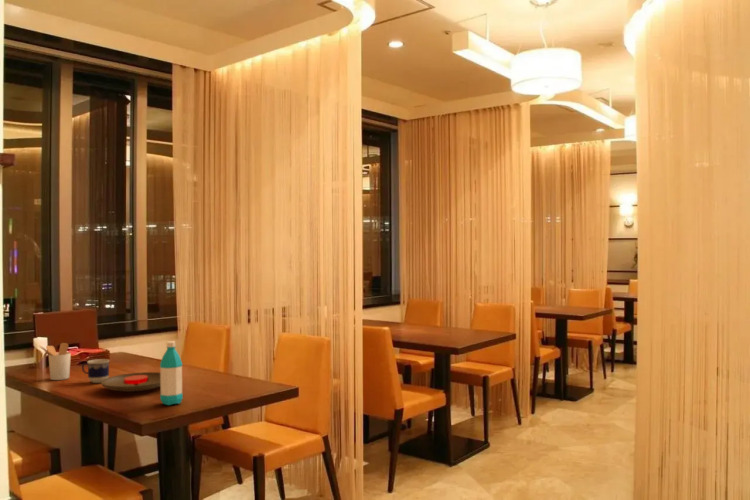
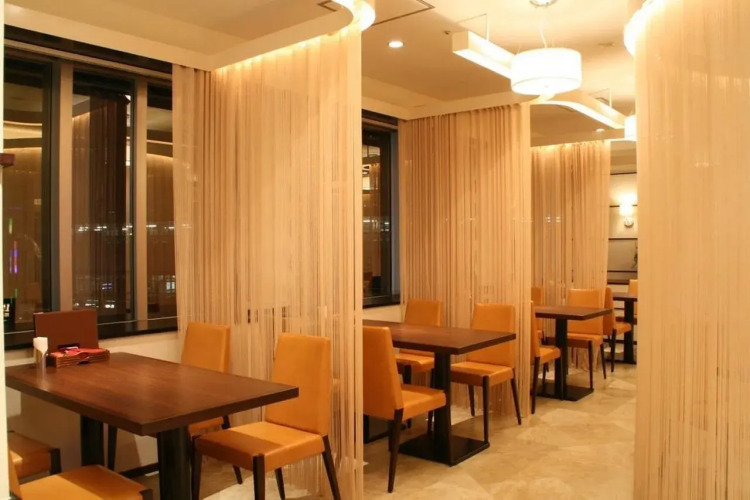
- water bottle (171, 372)
- plate (137, 382)
- cup (95, 371)
- utensil holder (54, 360)
